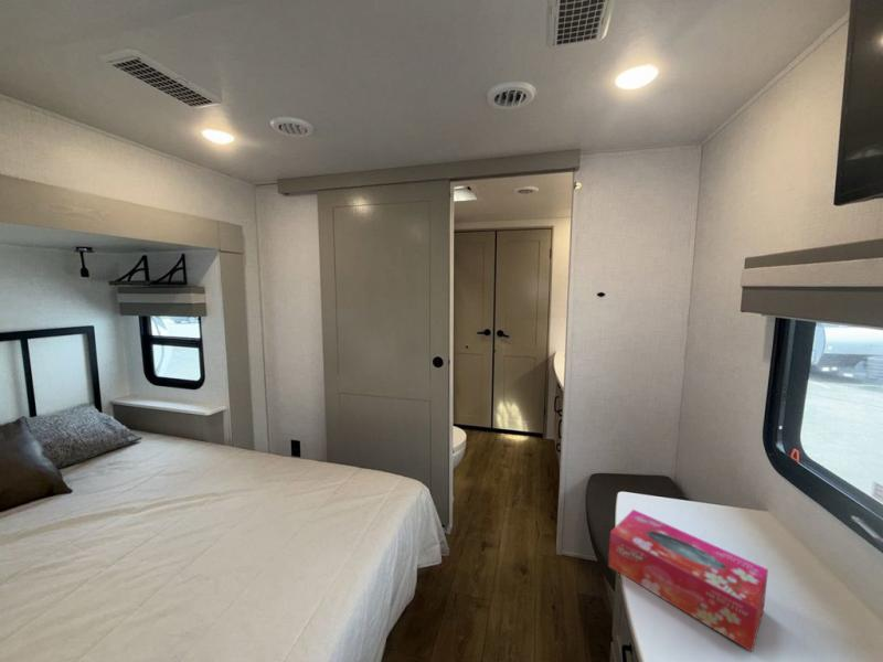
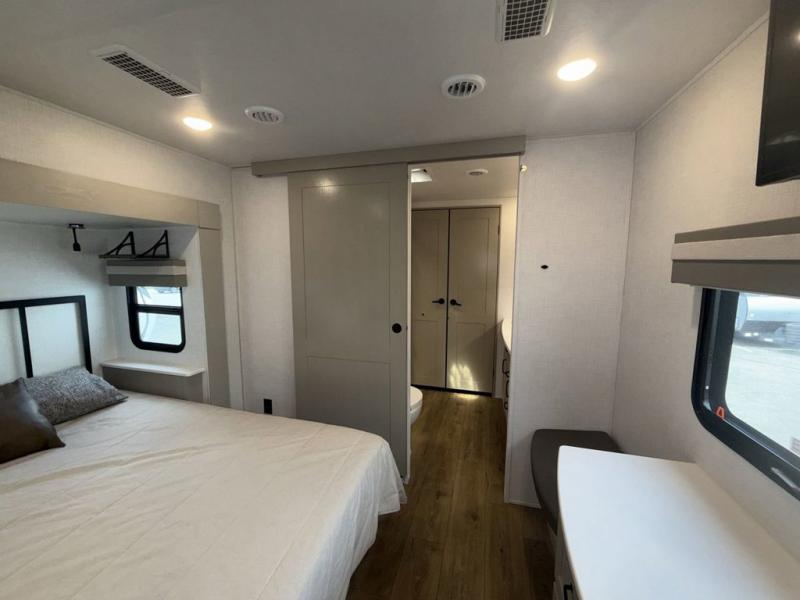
- tissue box (681, 567)
